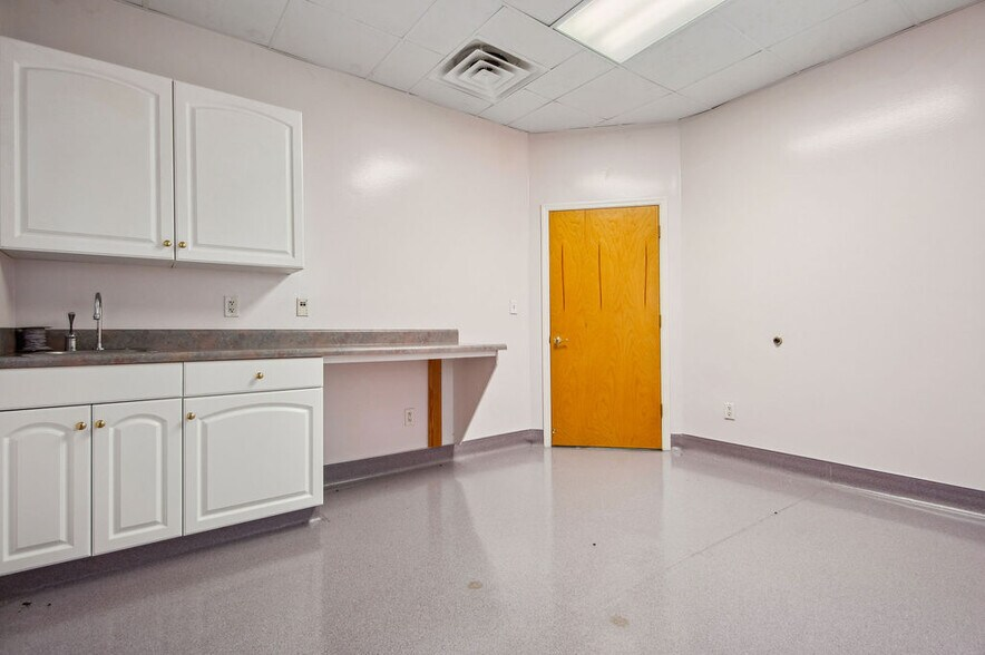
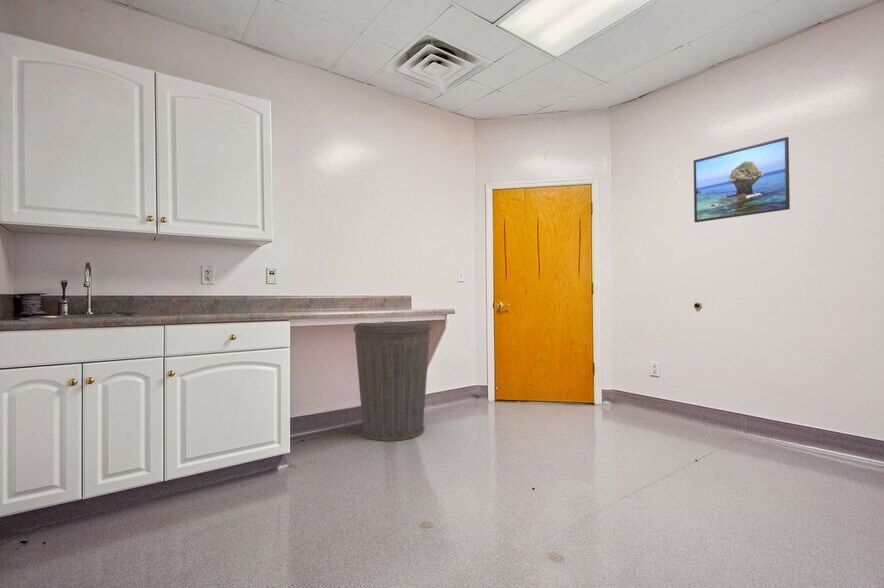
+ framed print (737, 182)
+ trash can (392, 376)
